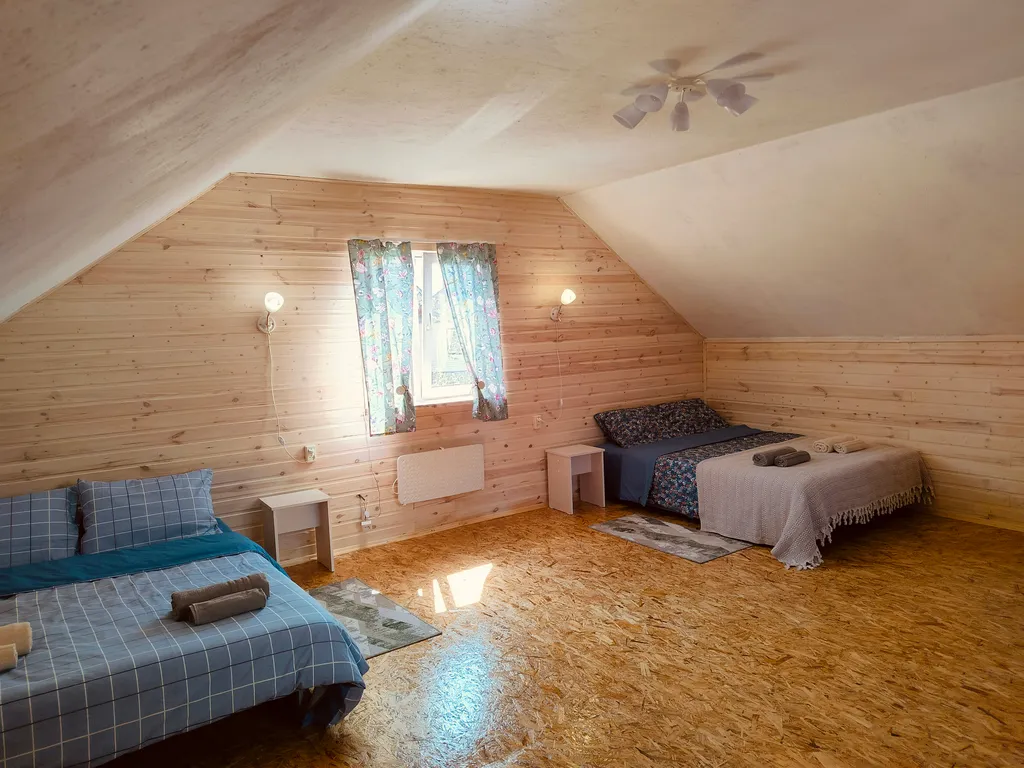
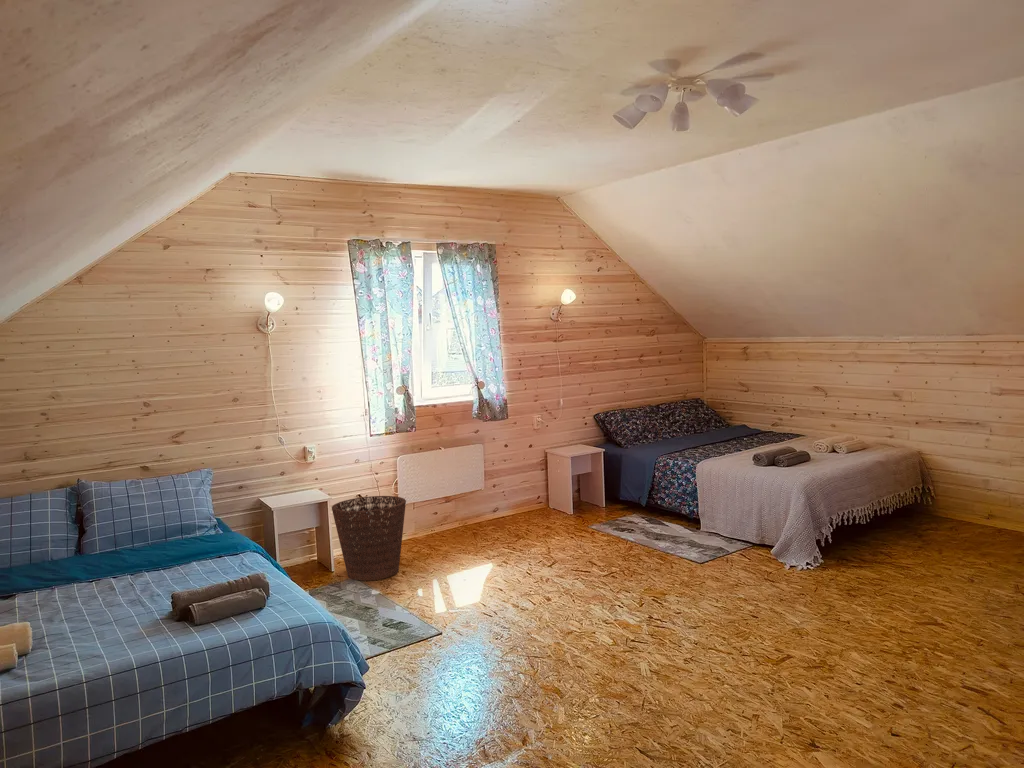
+ basket (371, 537)
